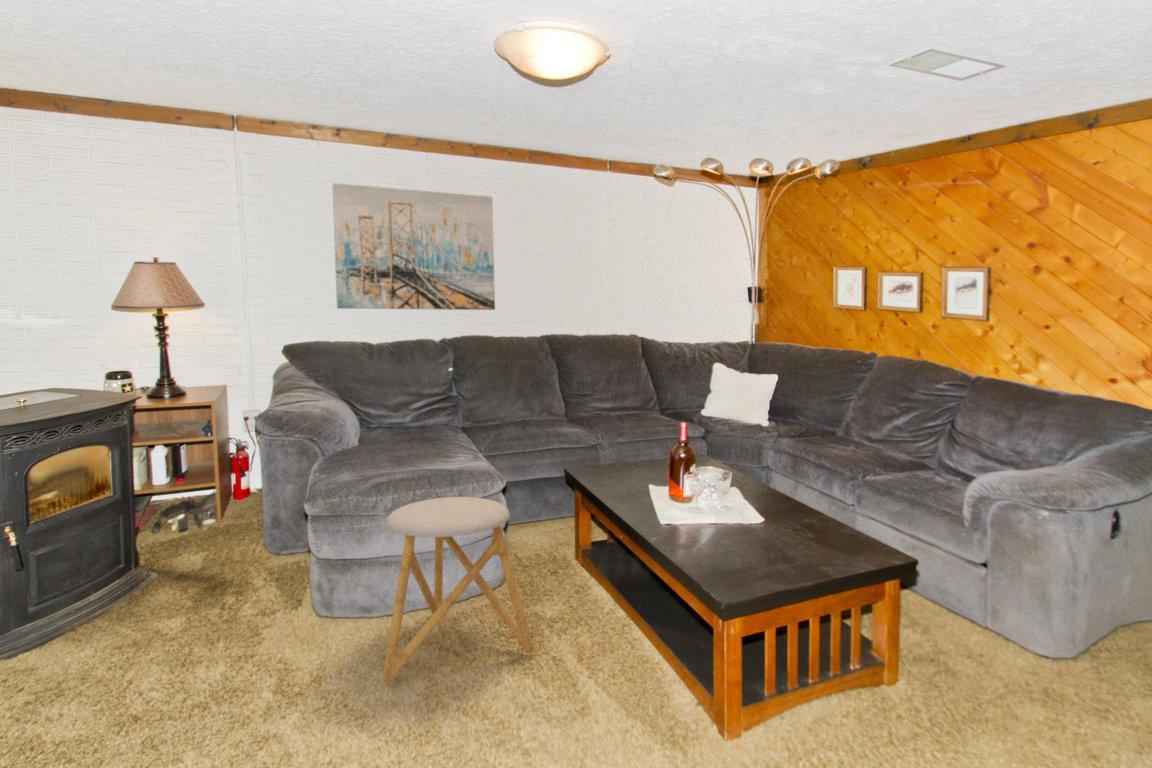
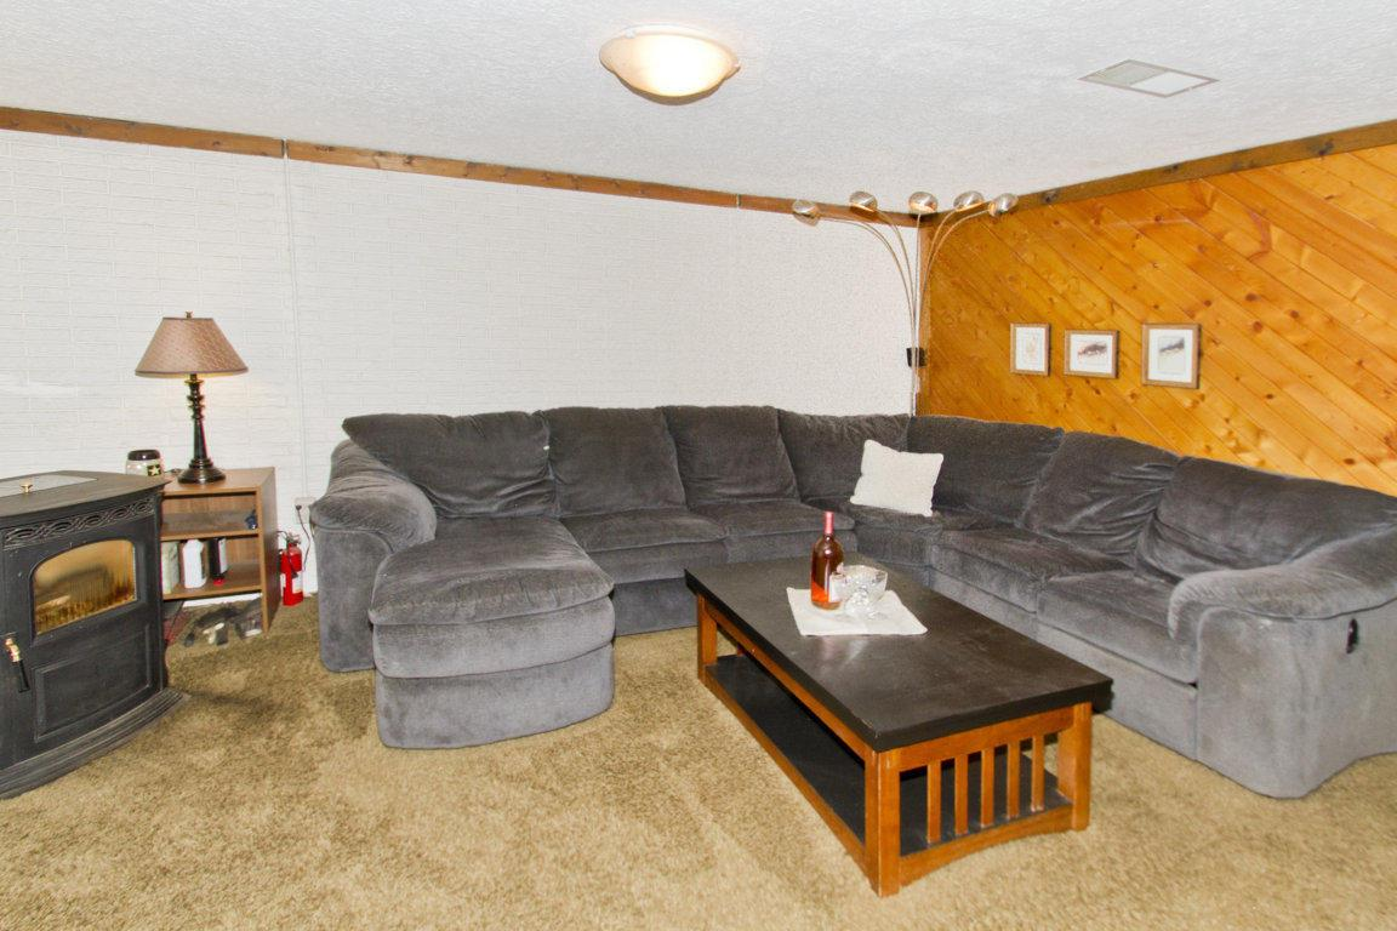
- stool (442, 575)
- wall art (417, 250)
